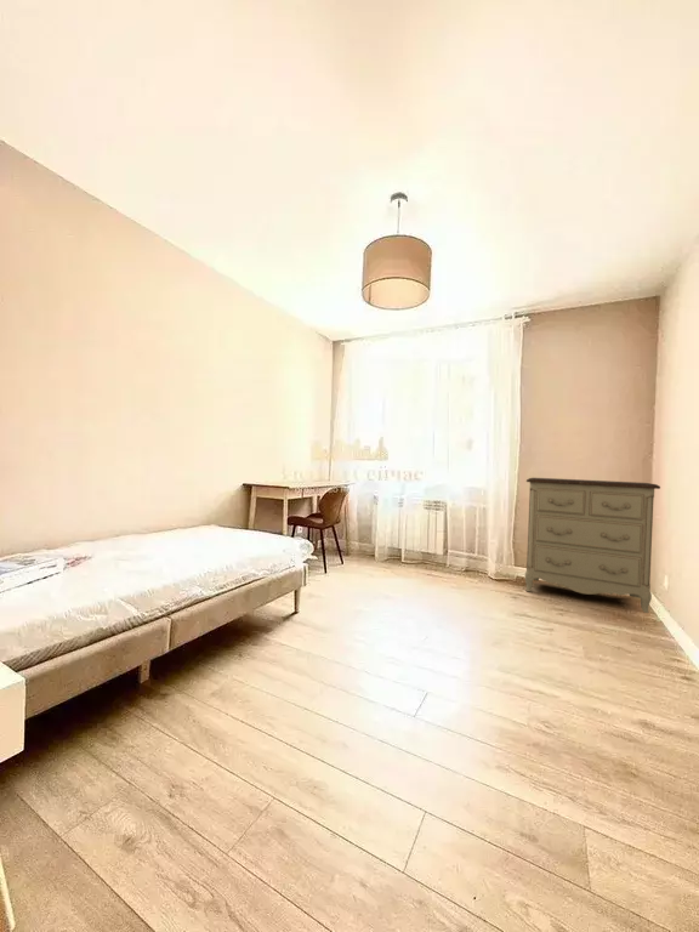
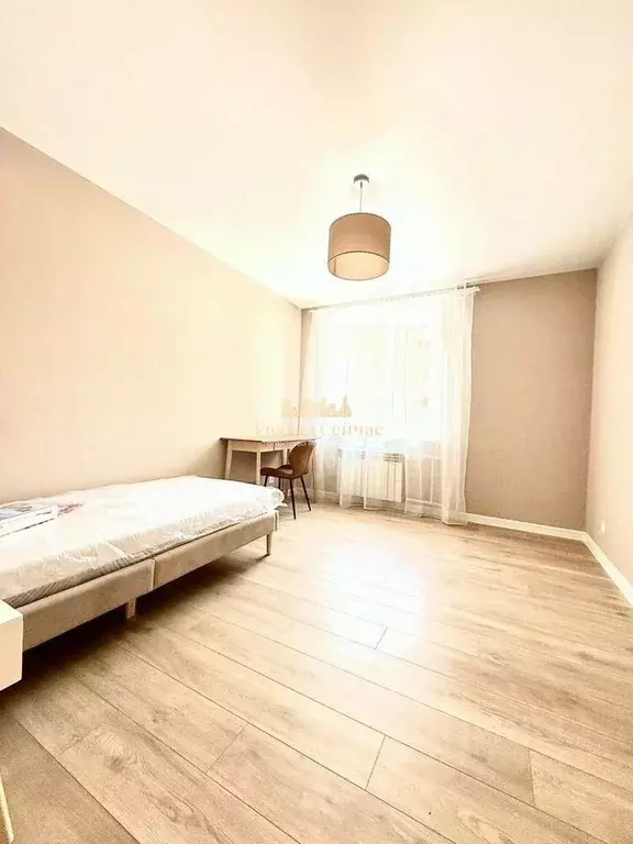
- dresser (585, 538)
